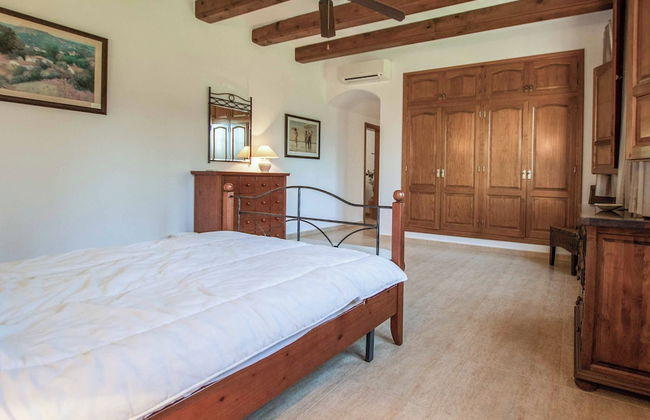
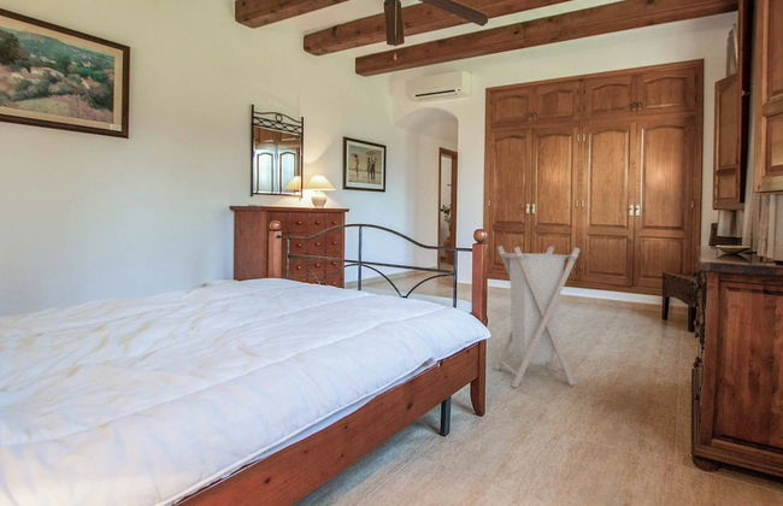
+ laundry hamper (534, 312)
